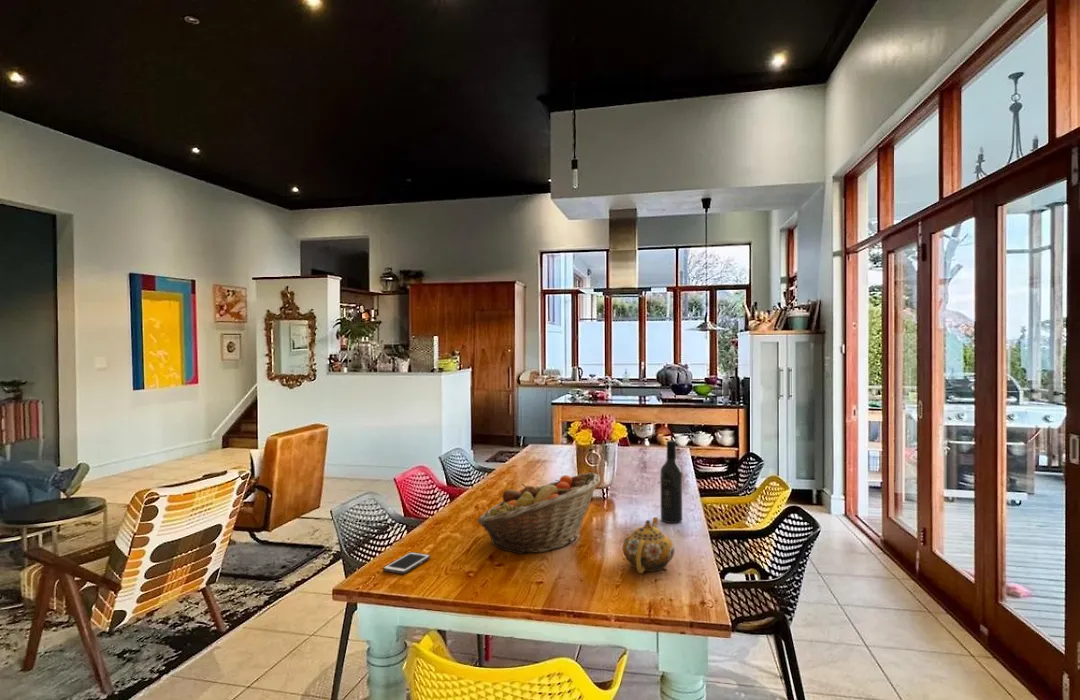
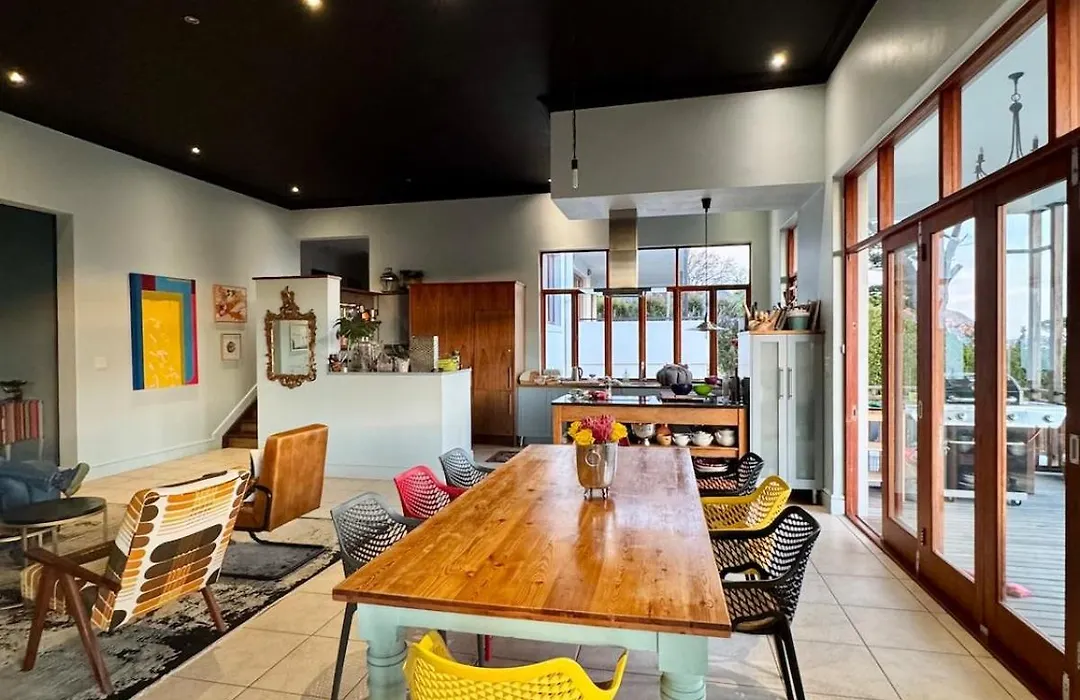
- wine bottle (671, 480)
- fruit basket (541, 507)
- teapot (648, 542)
- cell phone (407, 562)
